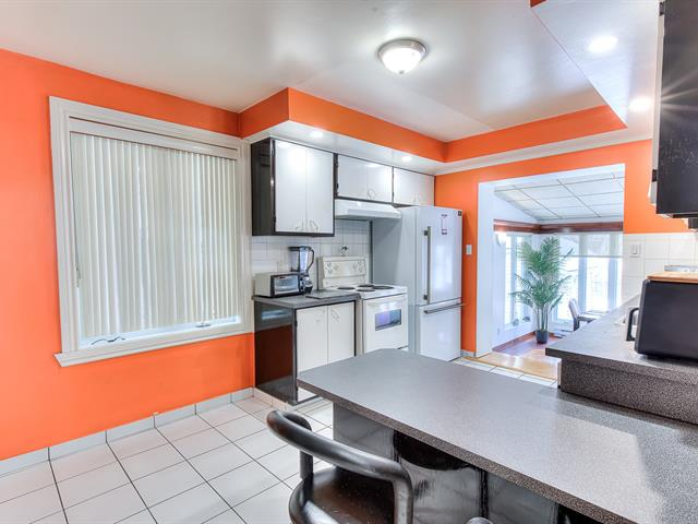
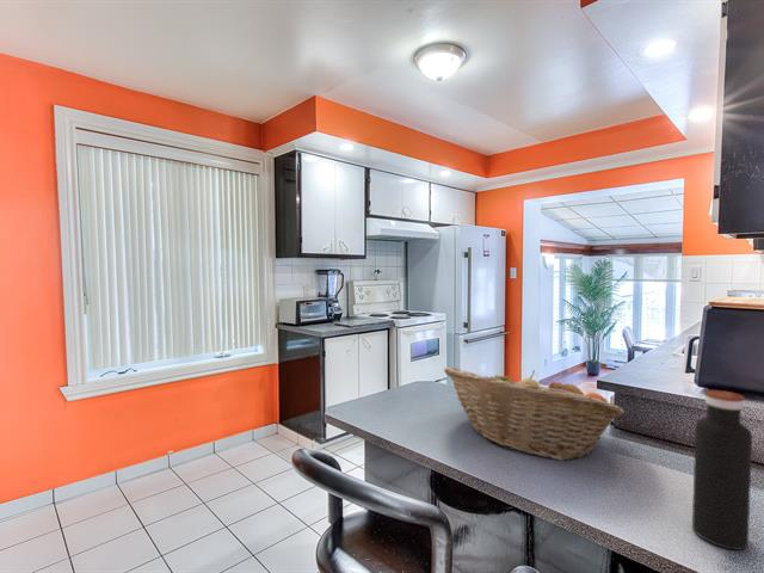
+ water bottle (721, 466)
+ fruit basket (524, 401)
